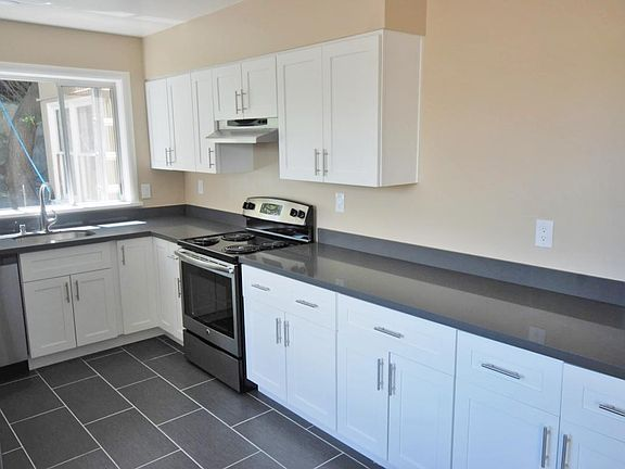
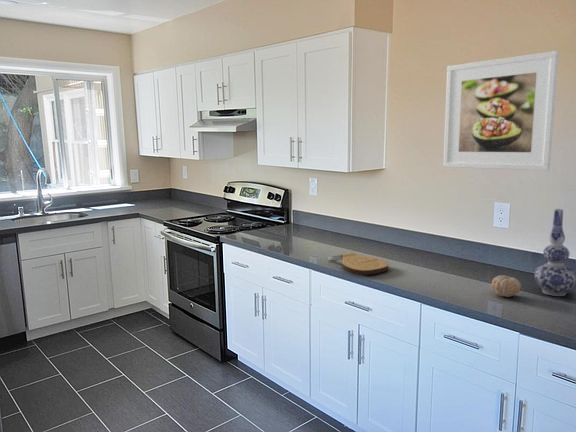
+ key chain (354, 260)
+ vase (556, 251)
+ fruit (506, 286)
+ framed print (495, 114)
